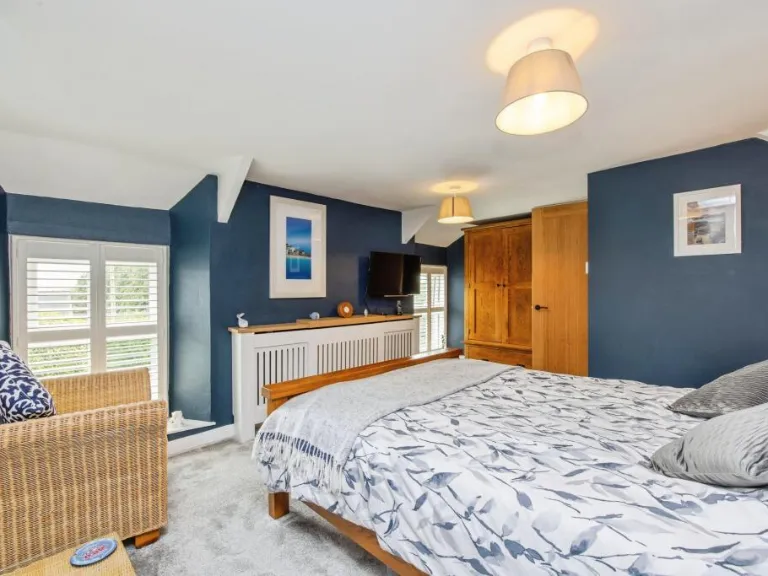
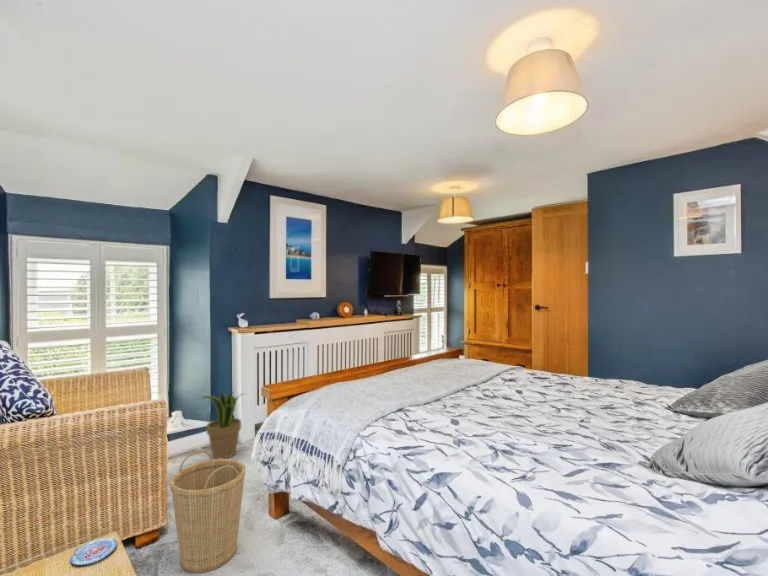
+ basket (209, 506)
+ potted plant (223, 422)
